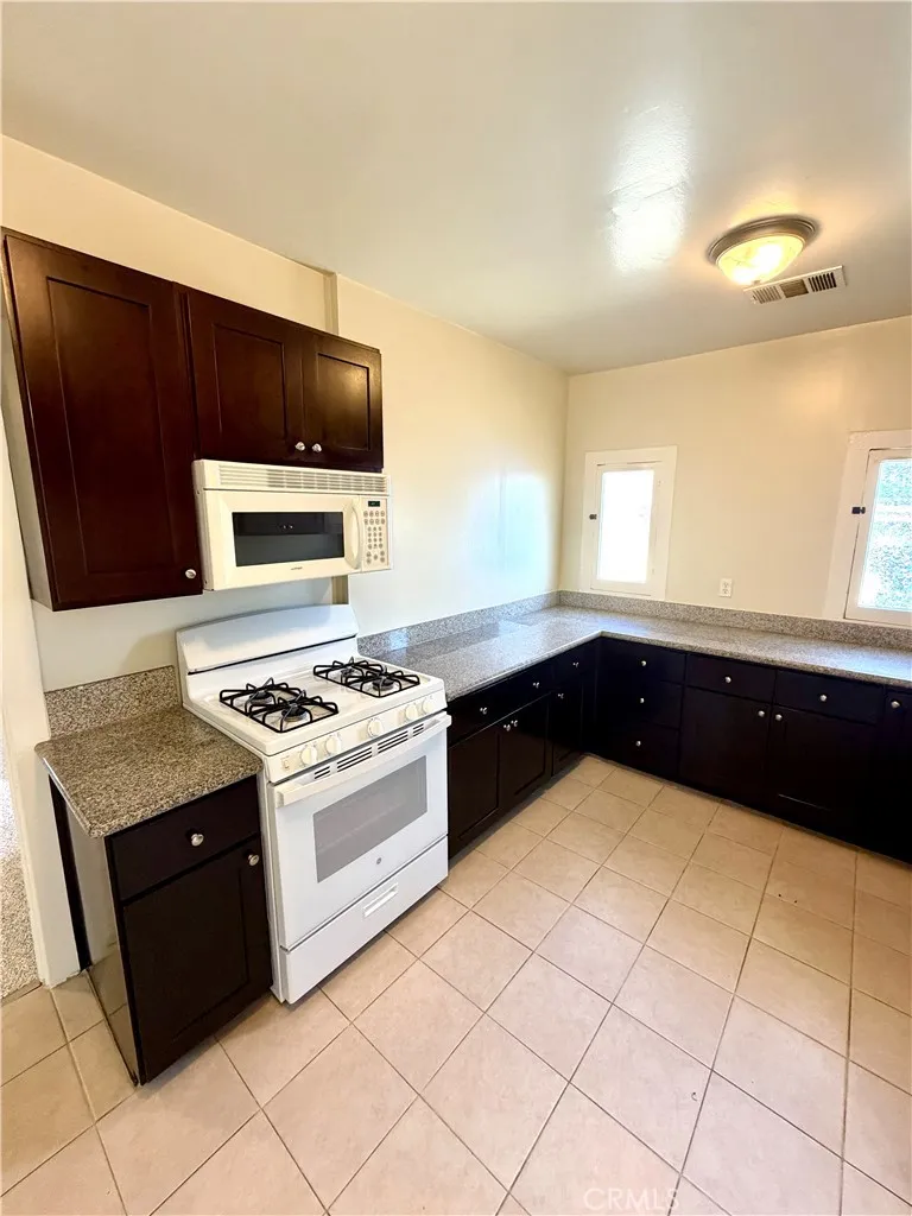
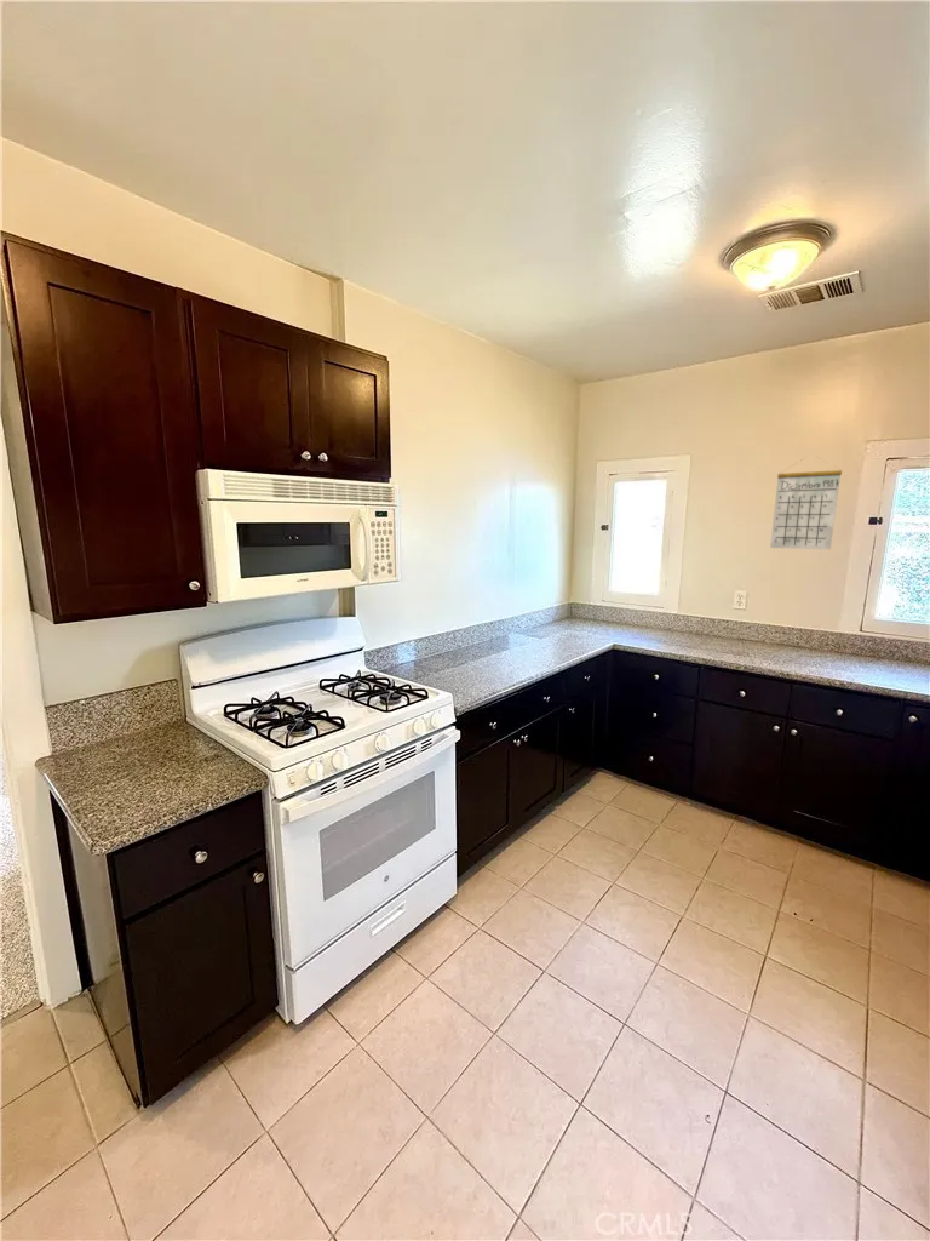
+ calendar (805, 502)
